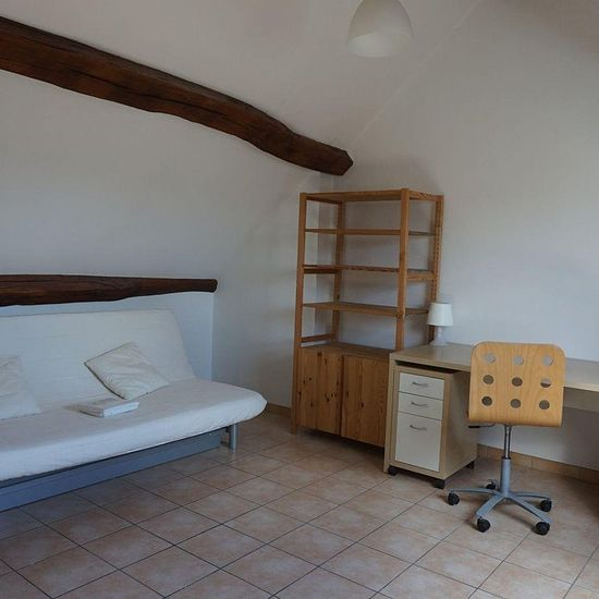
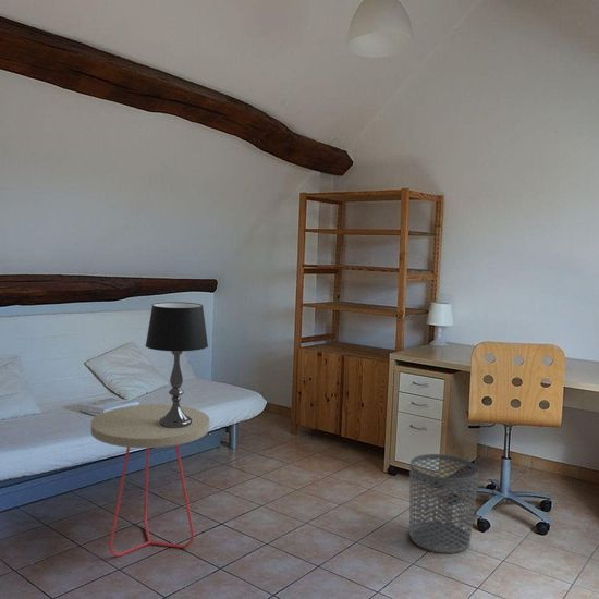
+ side table (147, 482)
+ table lamp (176, 364)
+ waste bin (441, 502)
